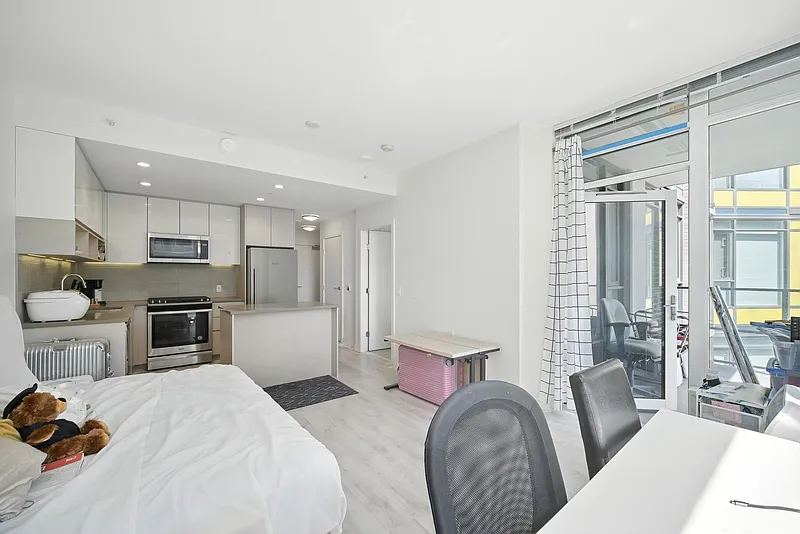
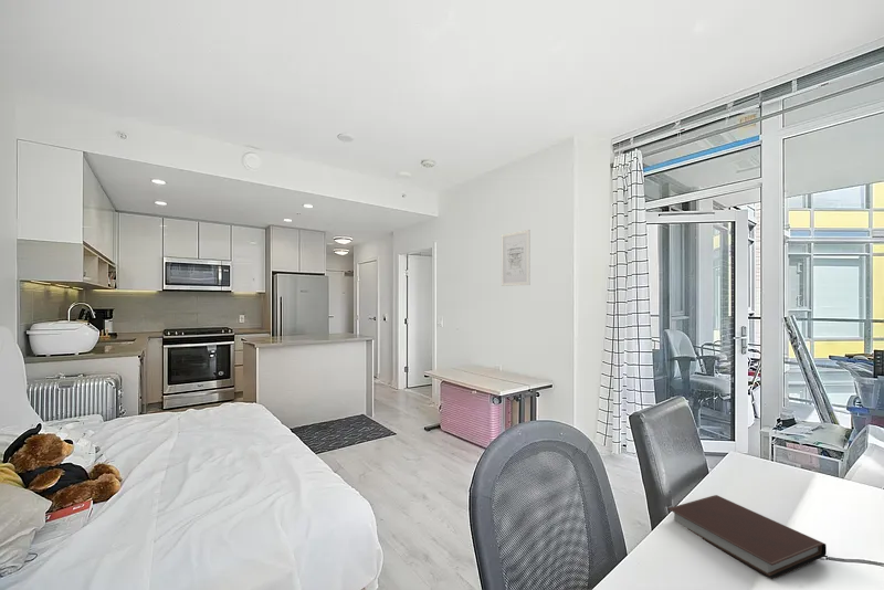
+ wall art (515, 259)
+ notebook (740, 530)
